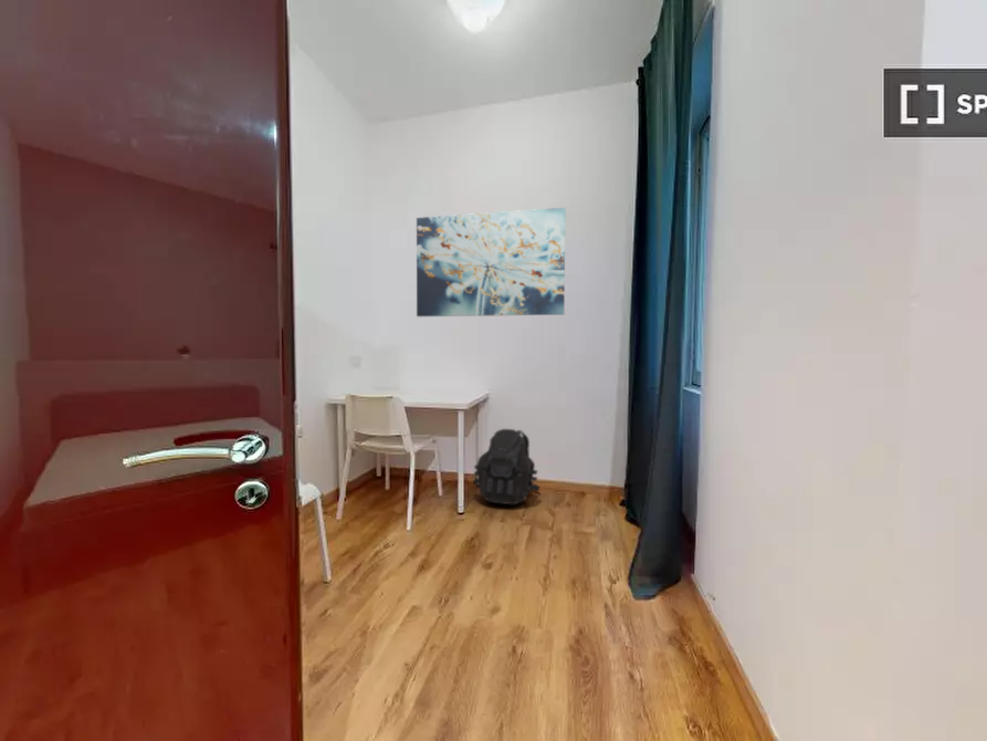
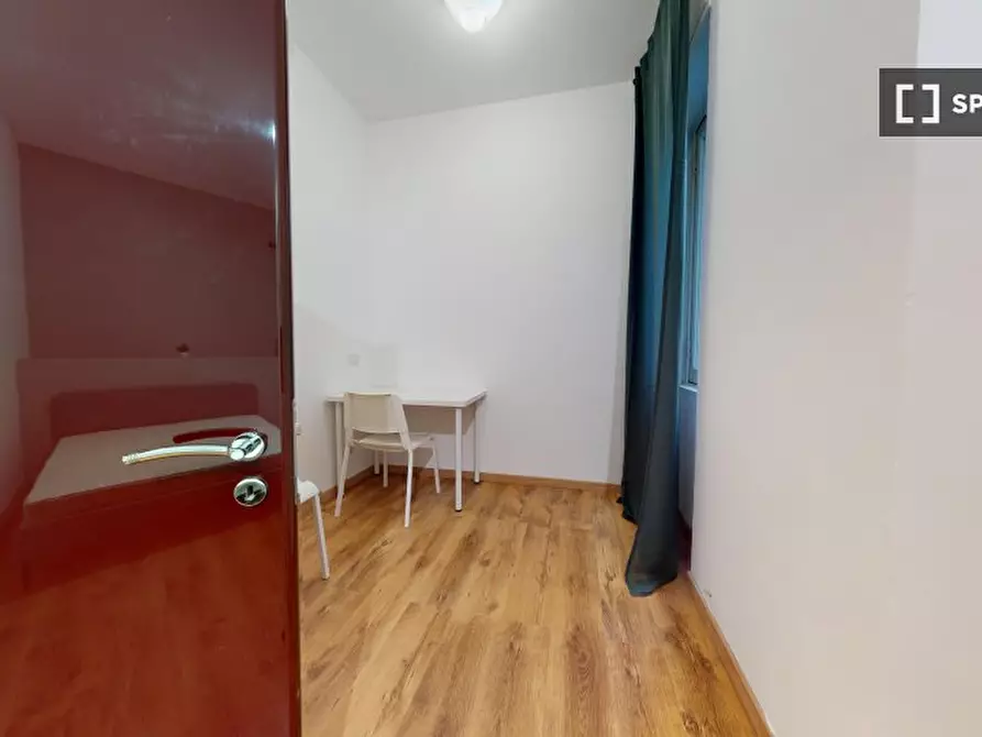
- backpack (507, 463)
- wall art (487, 264)
